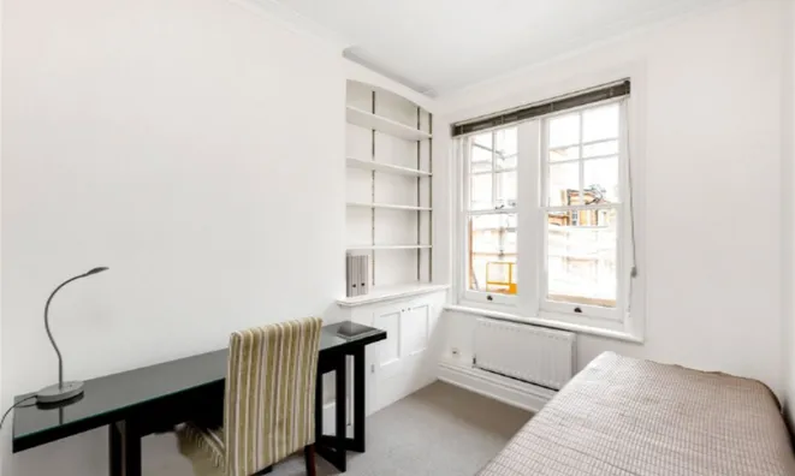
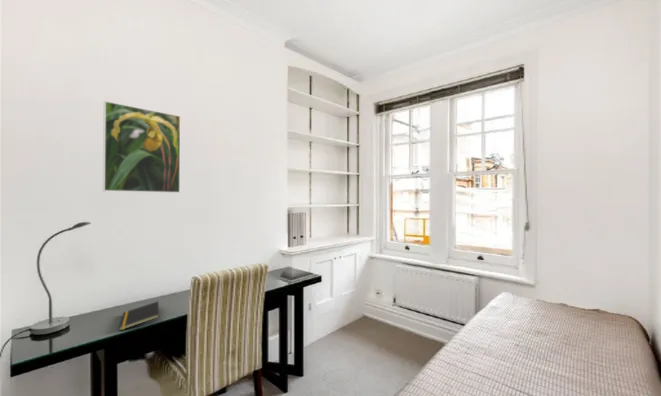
+ notepad (140, 314)
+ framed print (144, 150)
